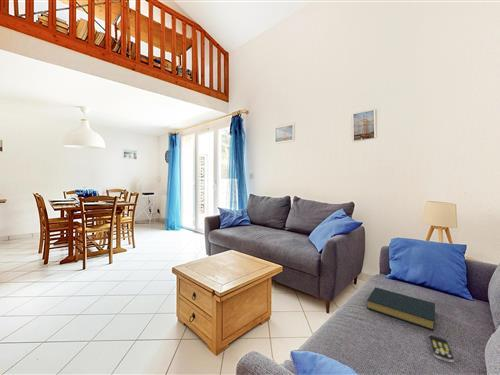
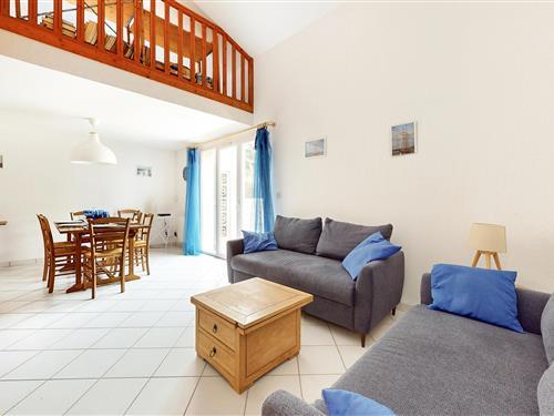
- hardback book (400, 305)
- remote control (440, 347)
